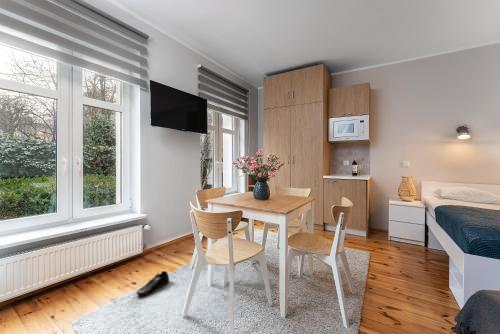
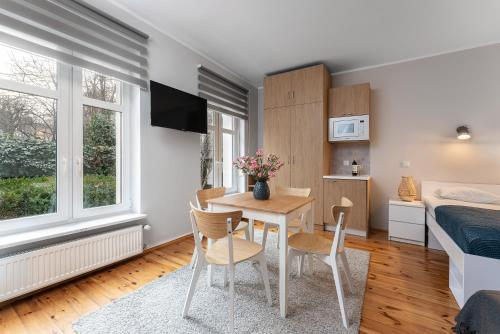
- shoe (153, 281)
